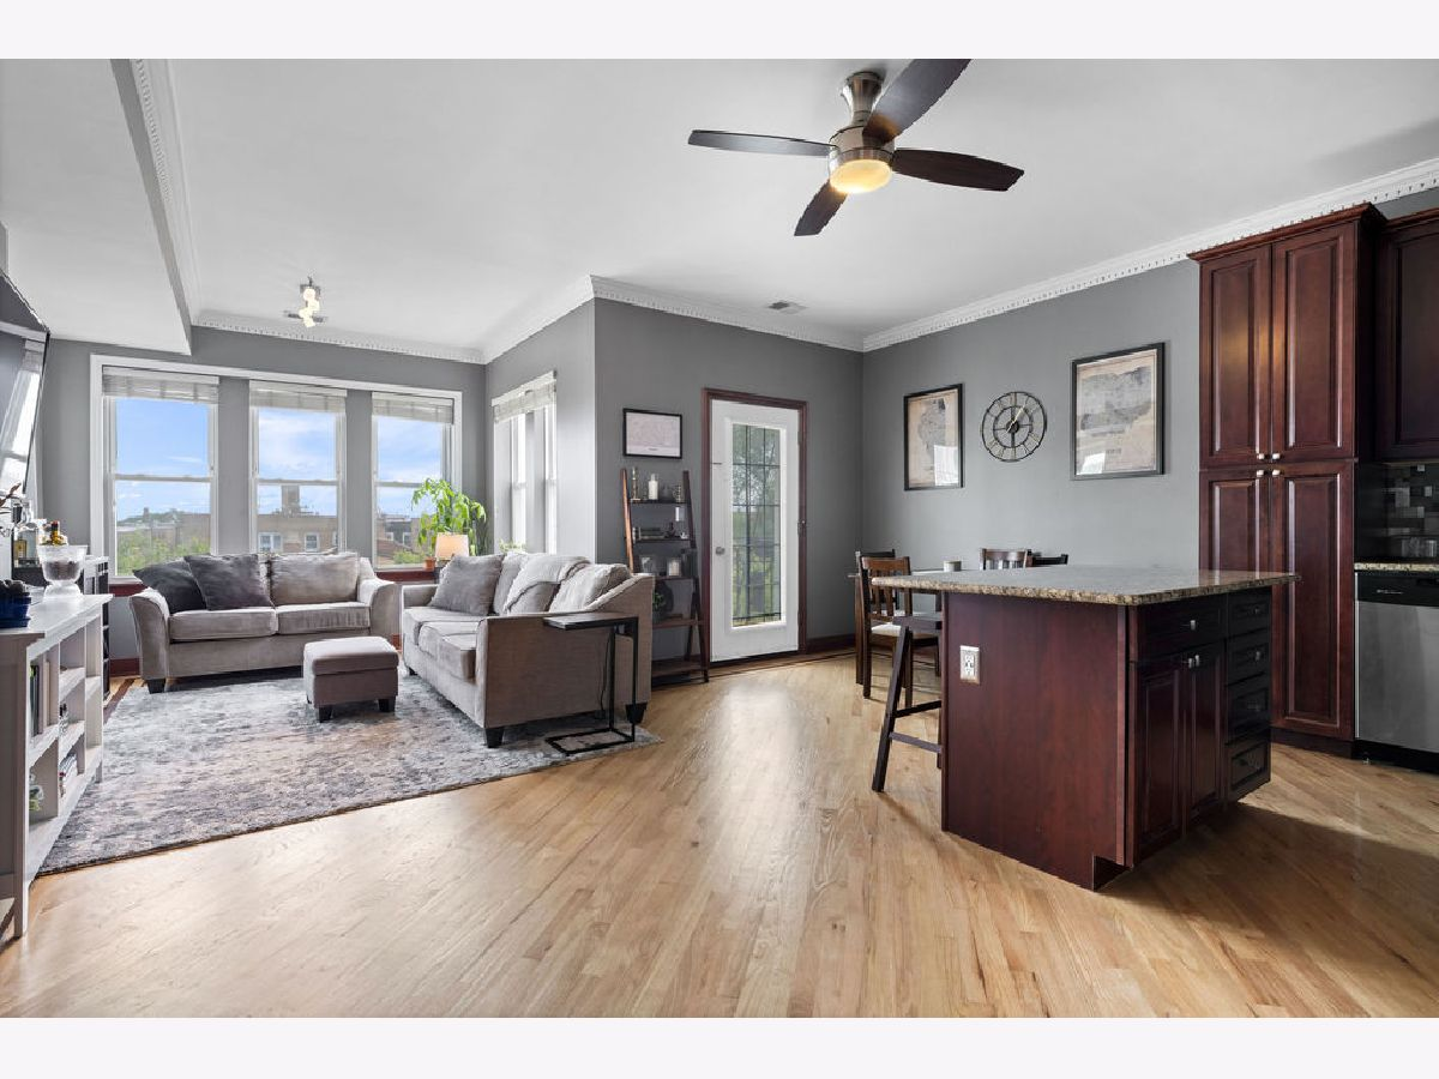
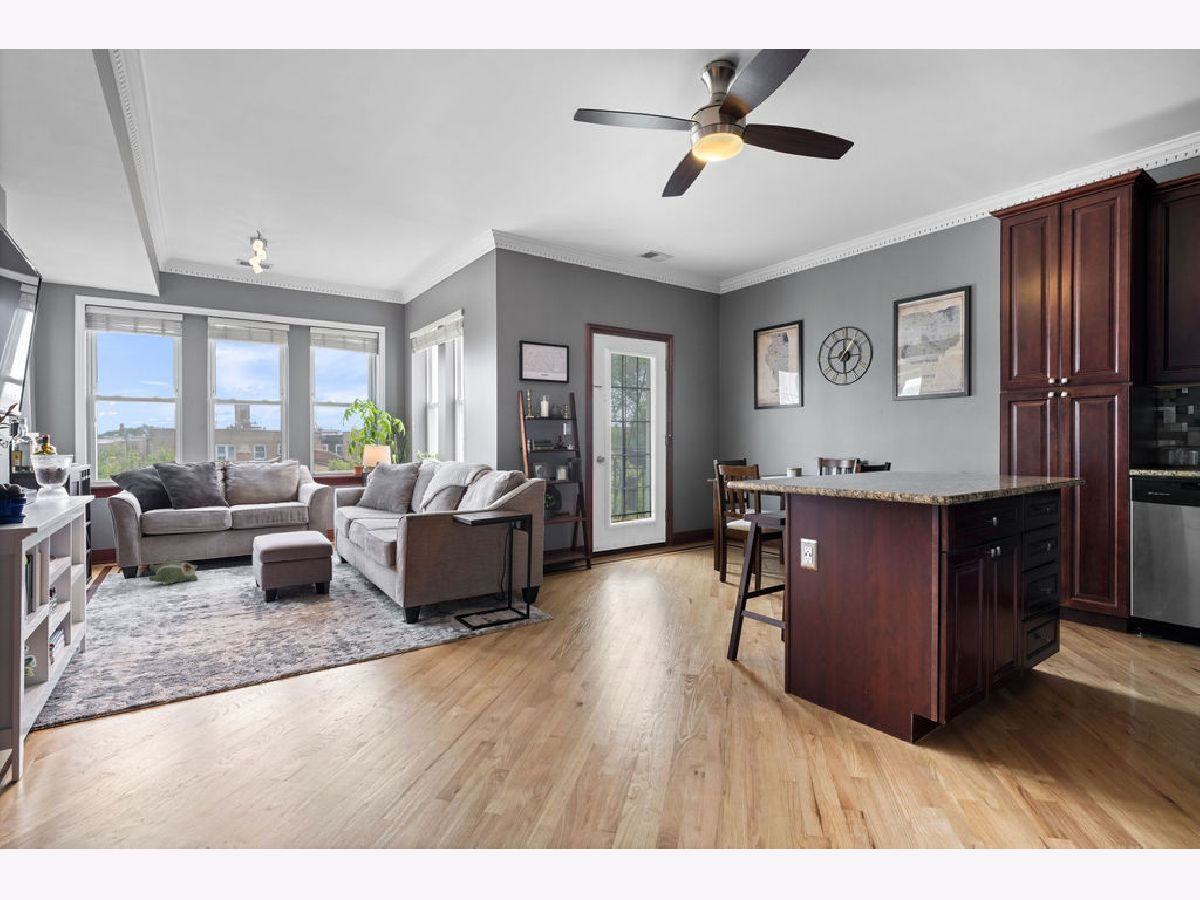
+ plush toy (174, 570)
